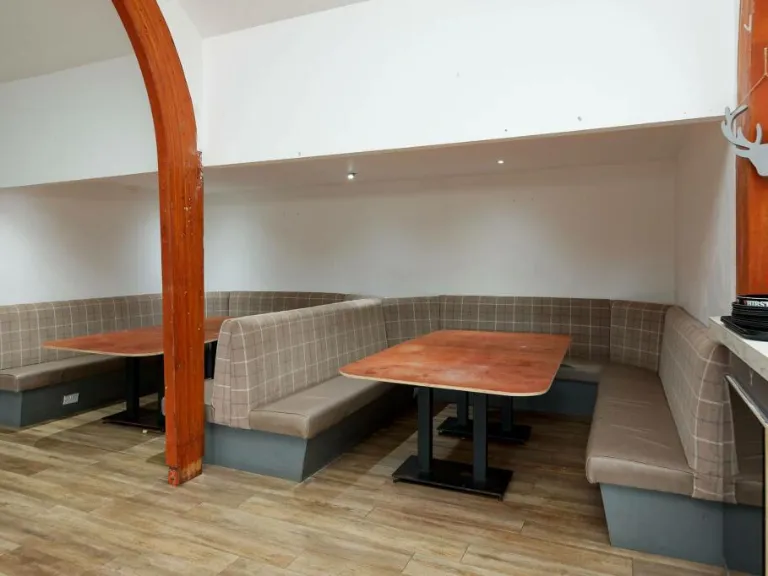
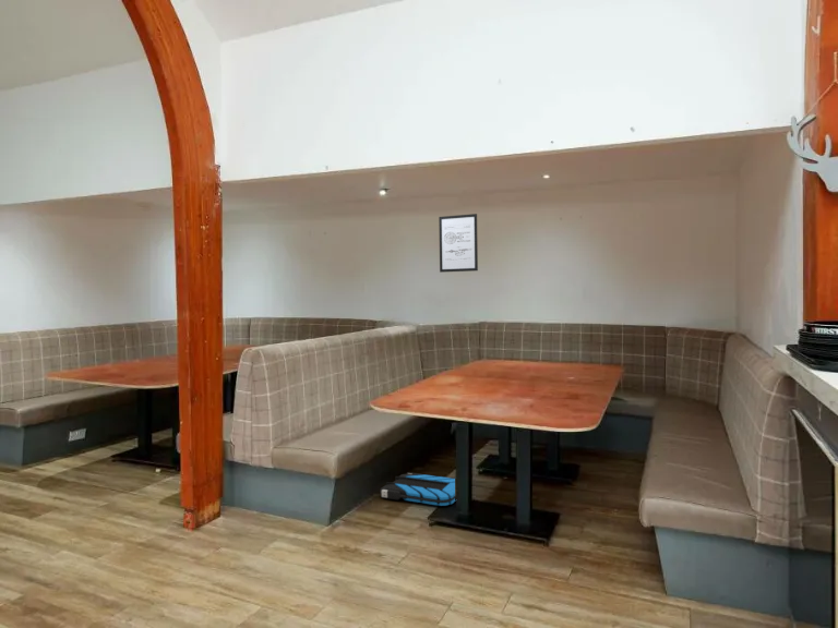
+ wall art (457, 243)
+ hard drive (423, 487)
